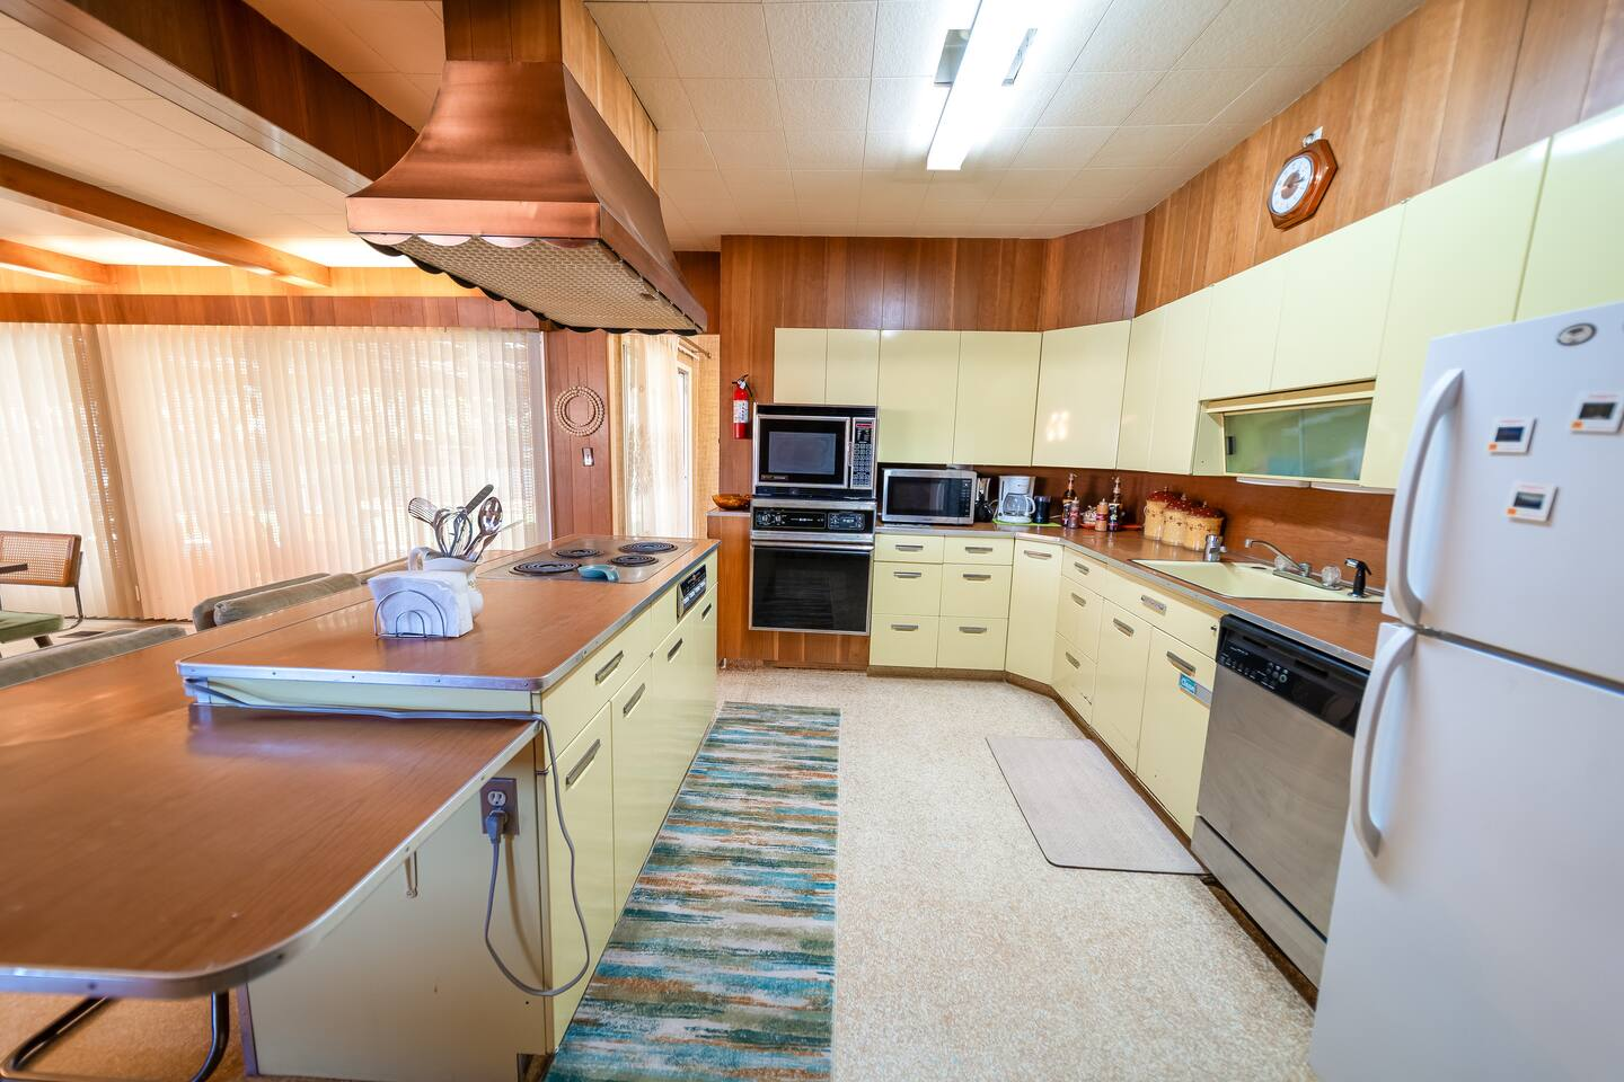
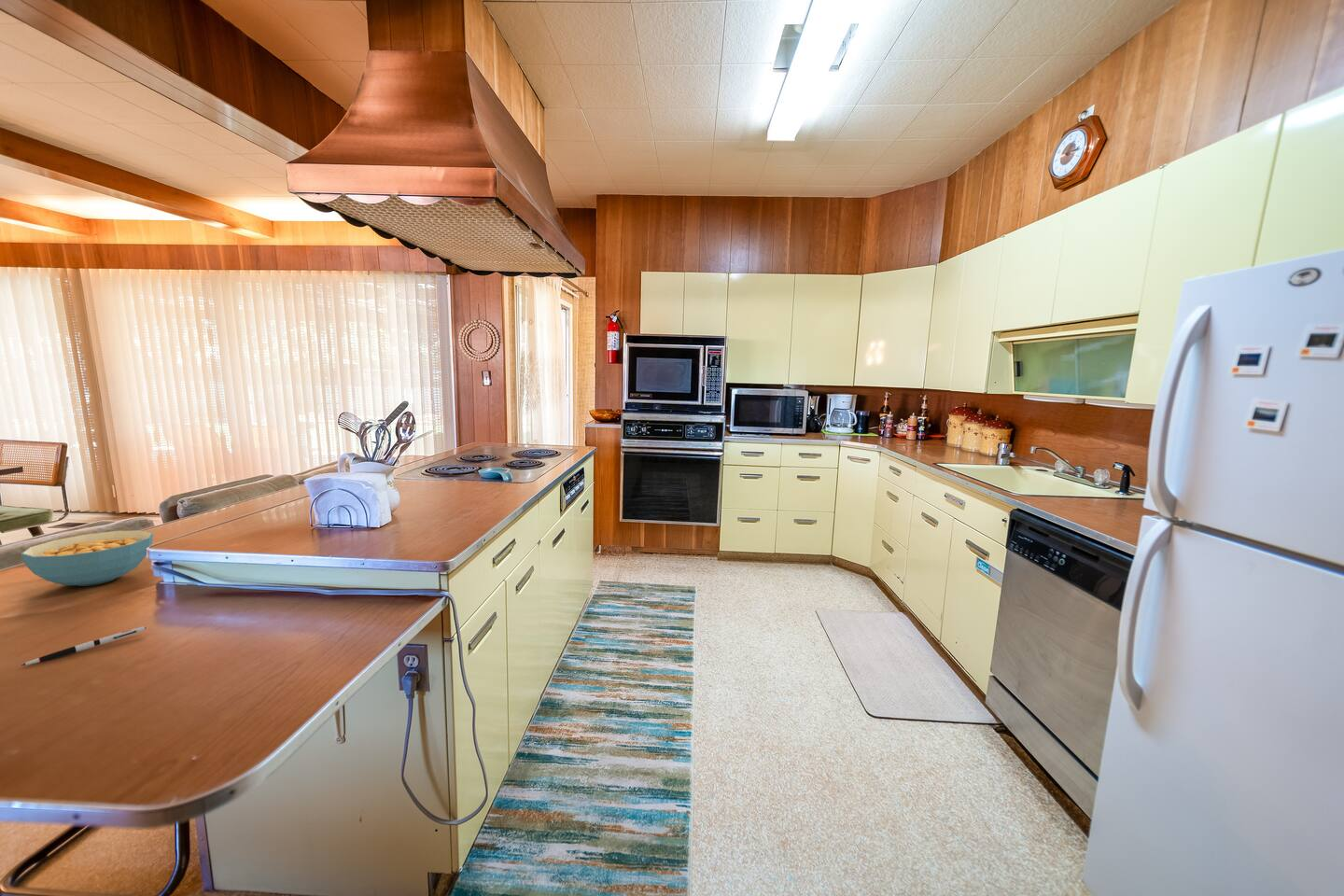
+ pen (87, 645)
+ cereal bowl (93, 562)
